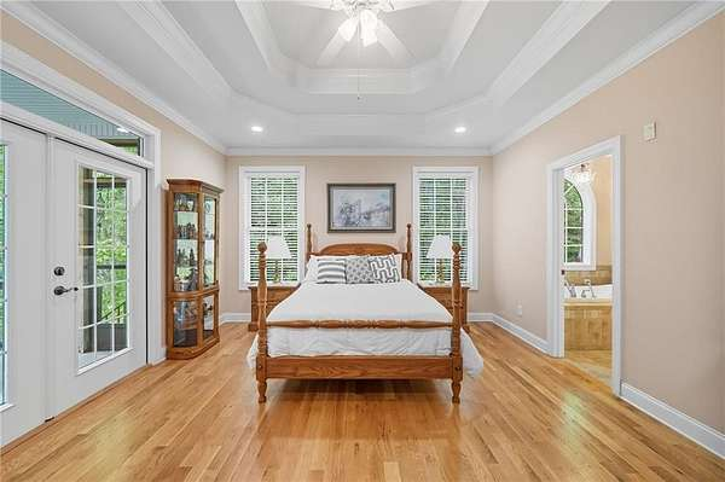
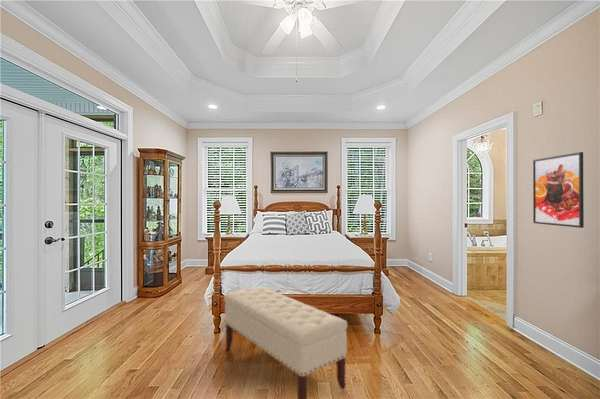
+ bench (278, 335)
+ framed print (556, 190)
